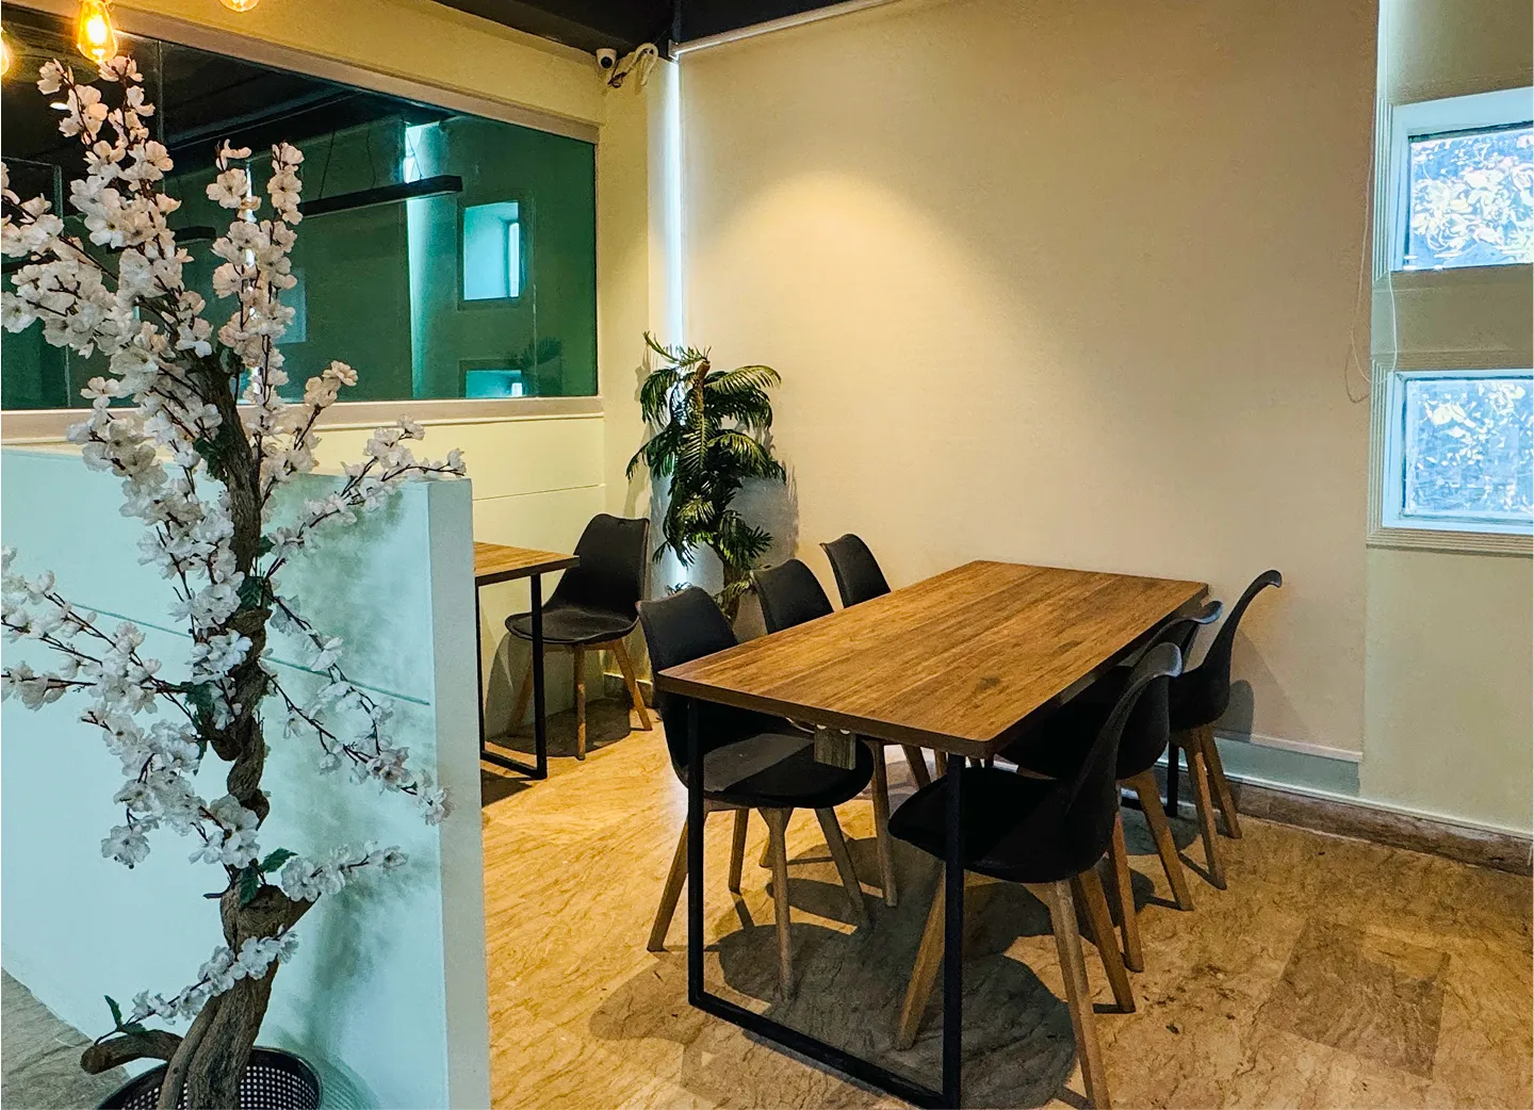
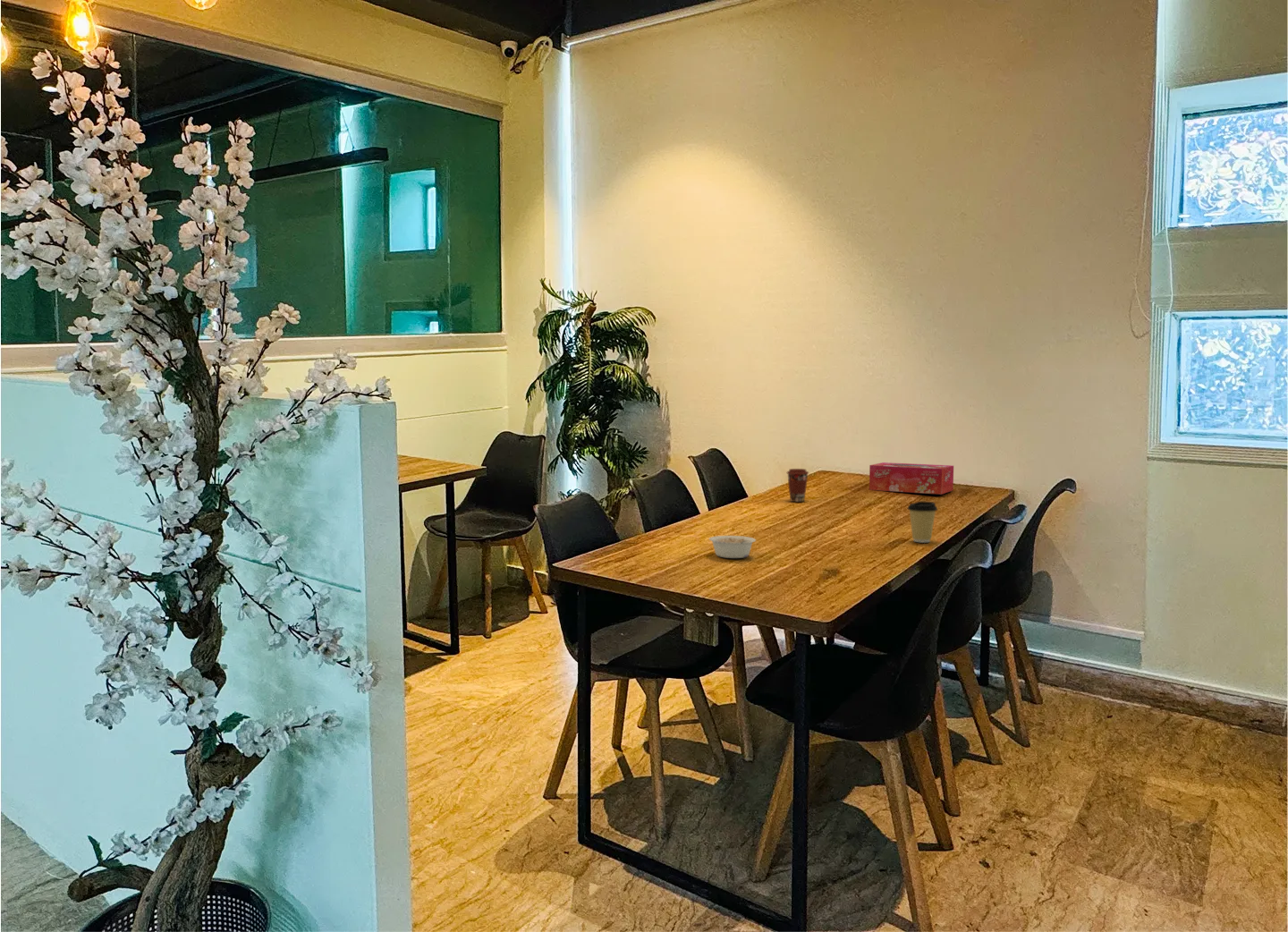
+ legume (733, 546)
+ tissue box (911, 478)
+ coffee cup (921, 521)
+ coffee cup (797, 485)
